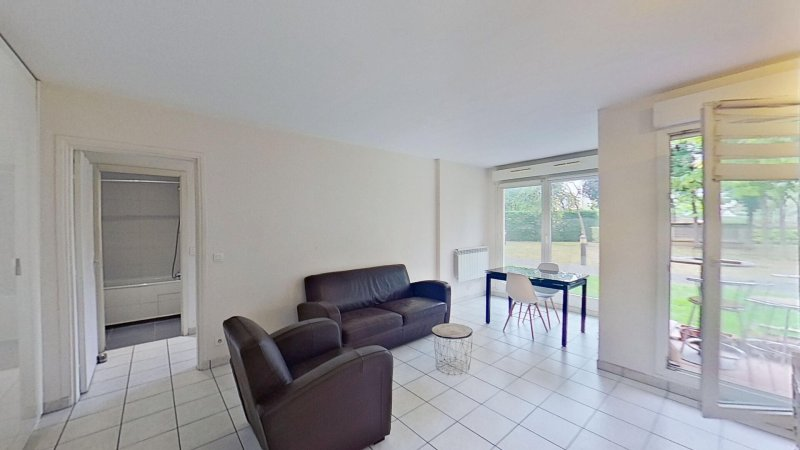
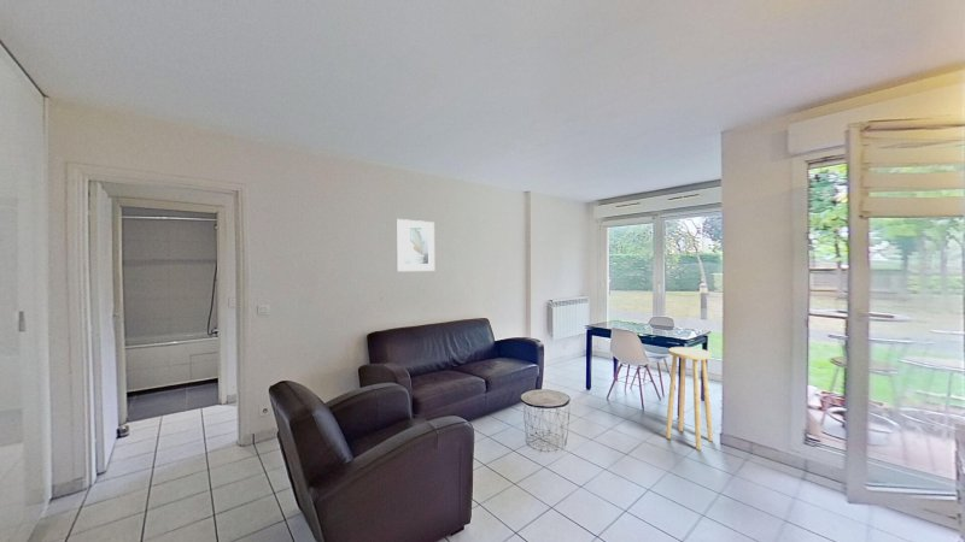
+ stool (694, 395)
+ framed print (415, 246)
